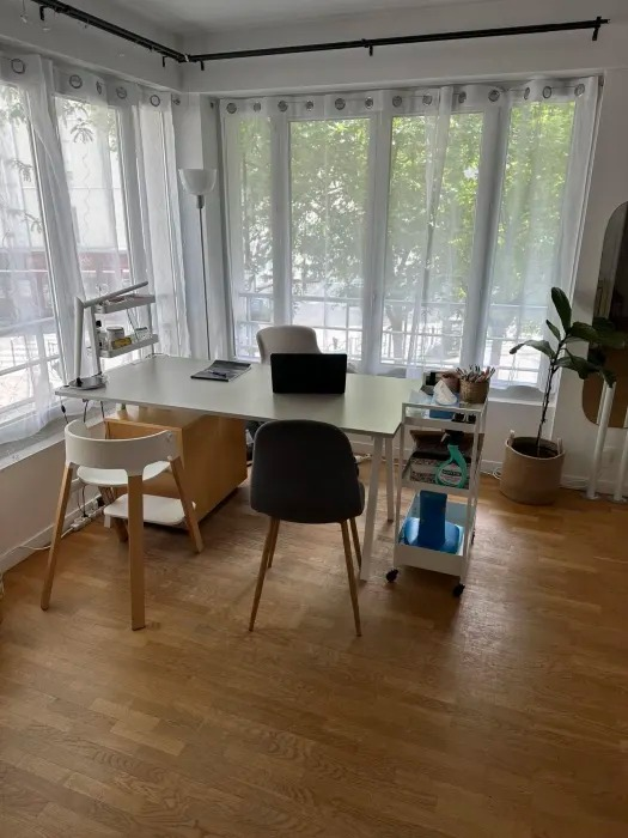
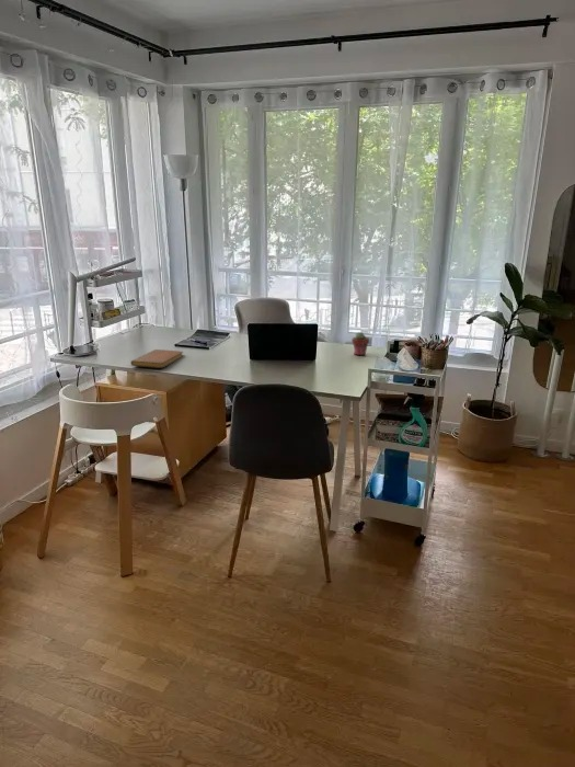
+ potted succulent (360, 343)
+ notebook (158, 357)
